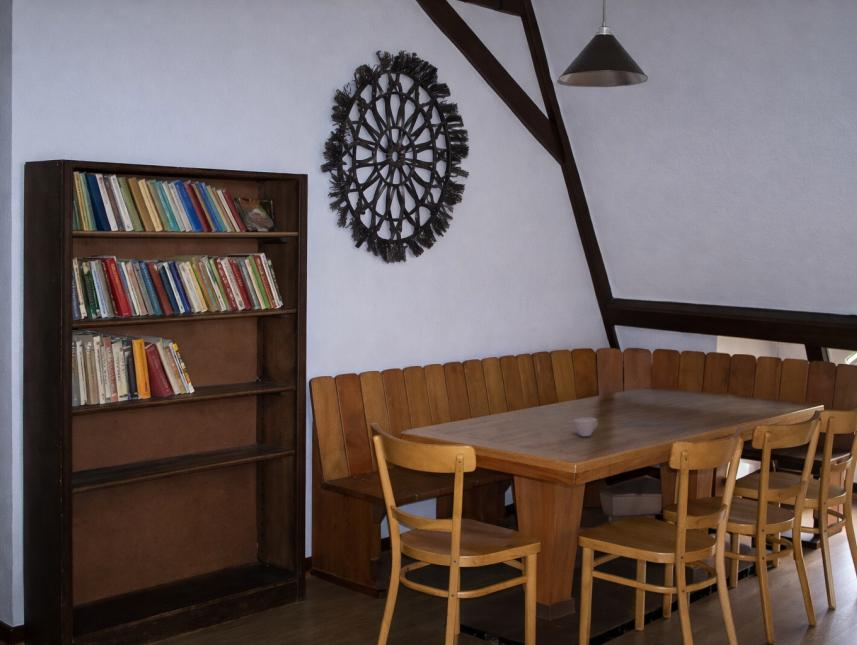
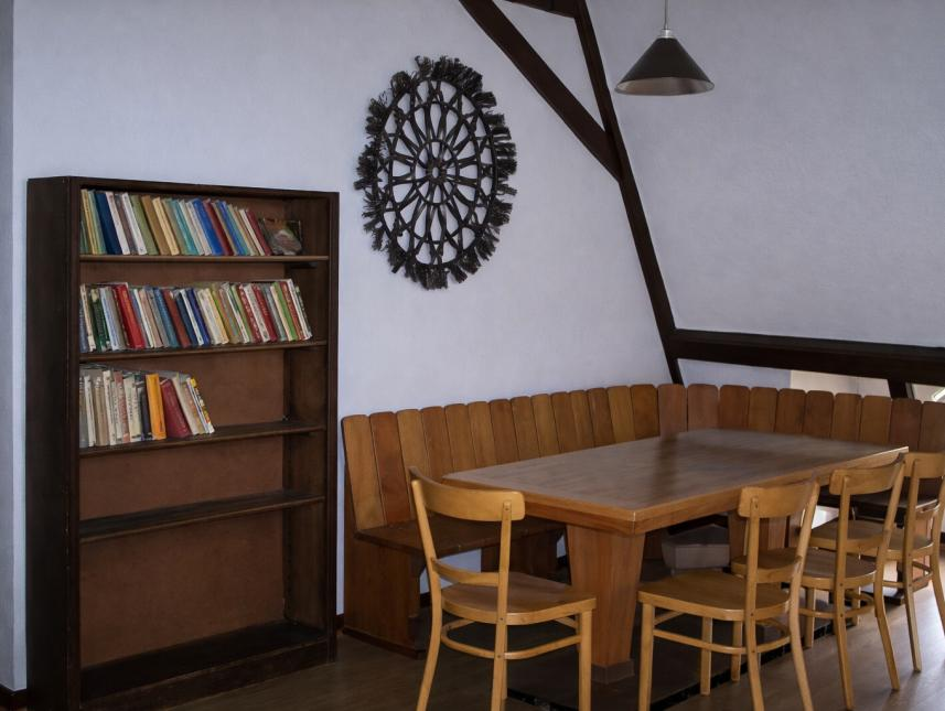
- cup (586, 426)
